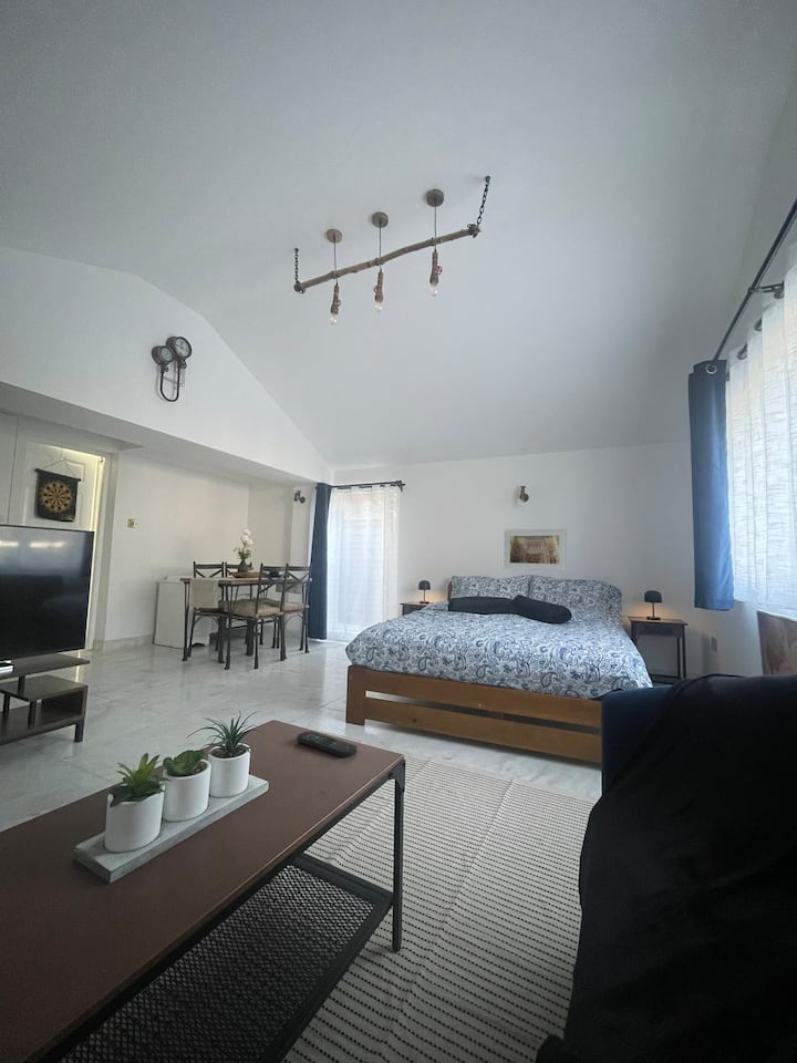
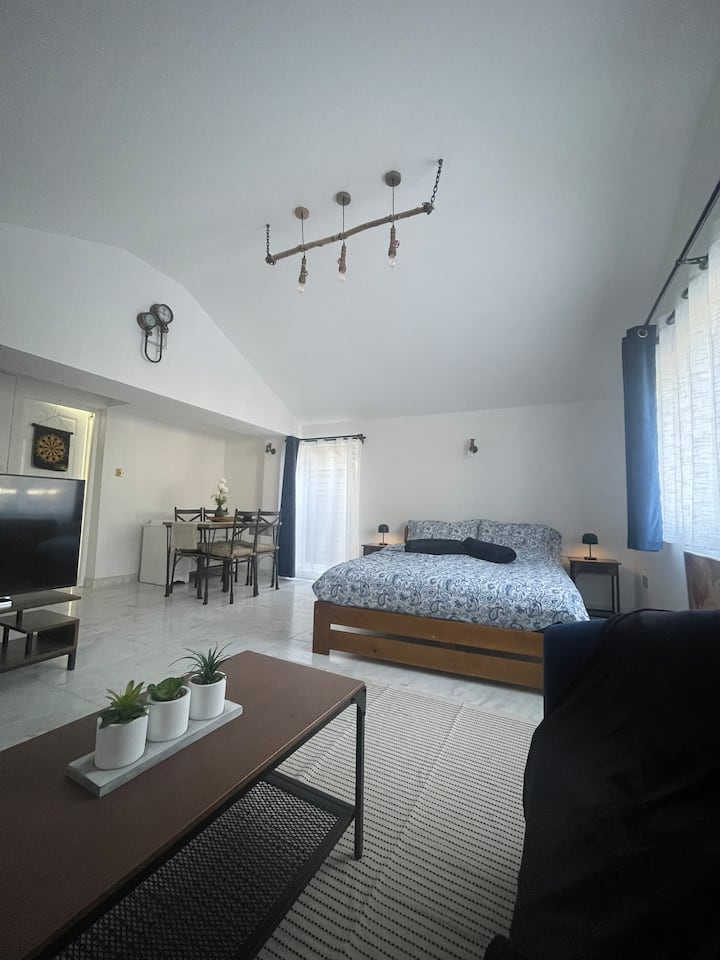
- remote control (325, 743)
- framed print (534, 549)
